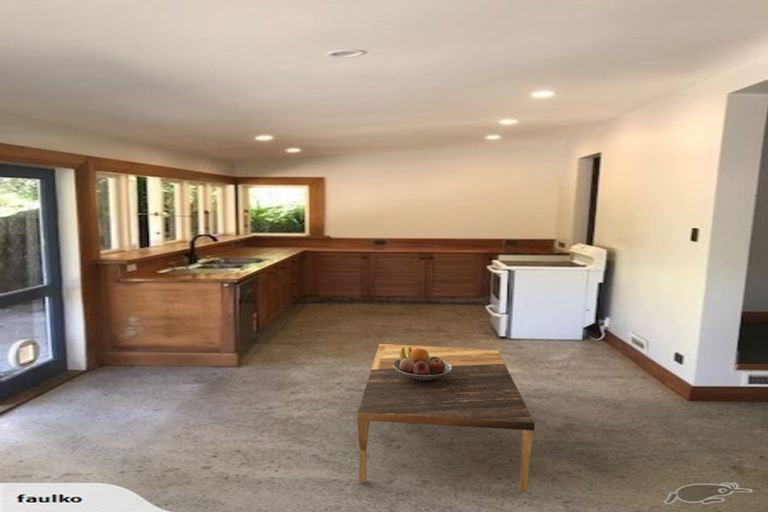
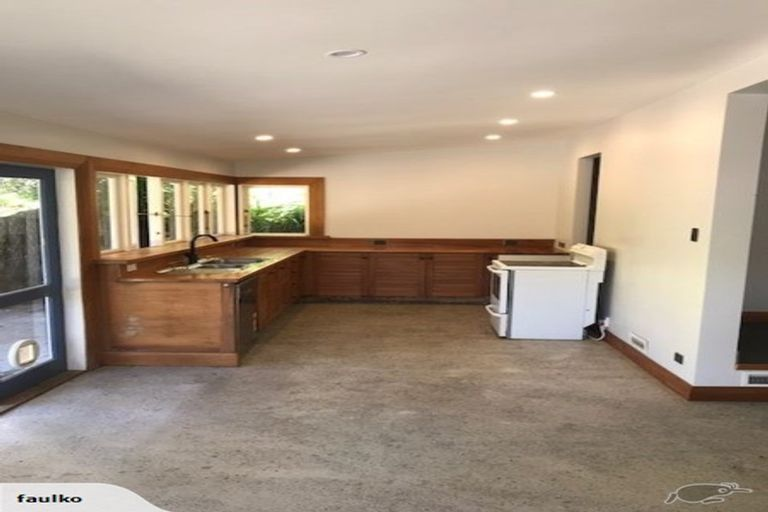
- fruit bowl (422, 362)
- coffee table (439, 404)
